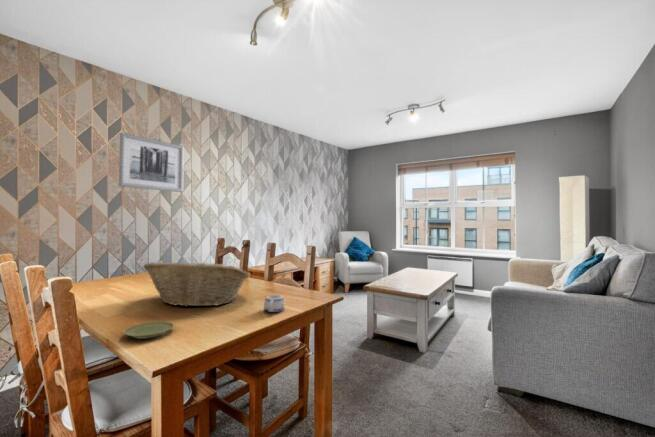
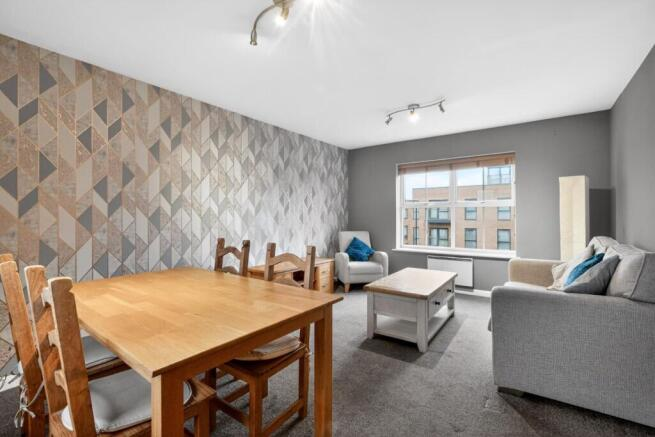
- mug (273, 304)
- plate (149, 330)
- fruit basket (197, 279)
- wall art (154, 164)
